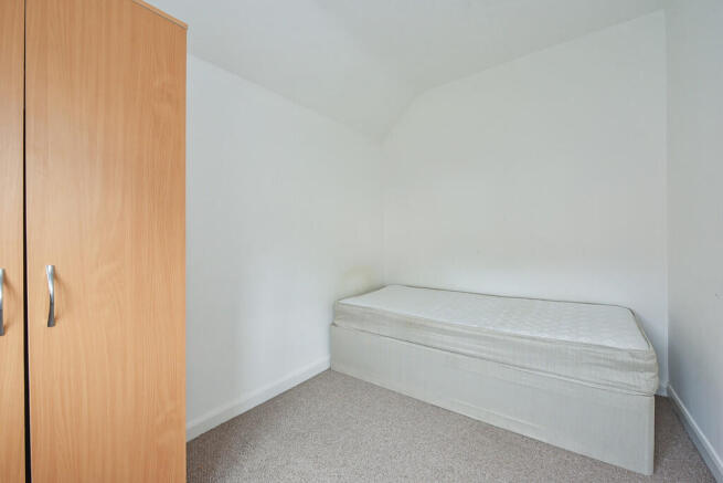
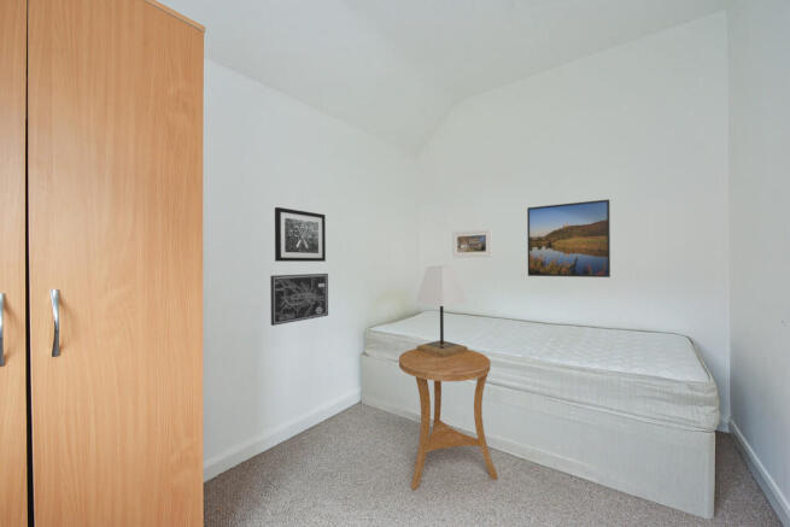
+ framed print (566, 240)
+ wall art (302, 297)
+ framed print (470, 244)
+ side table (439, 412)
+ wall art (302, 236)
+ lamp (441, 308)
